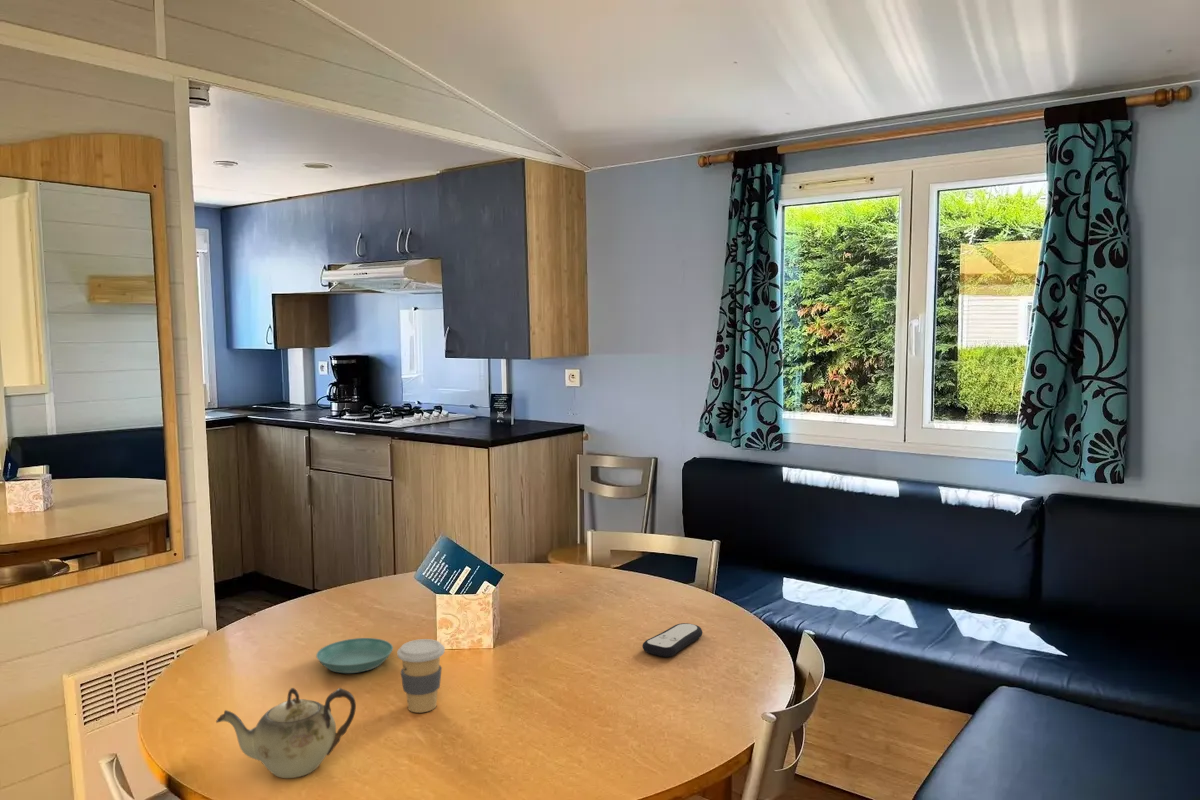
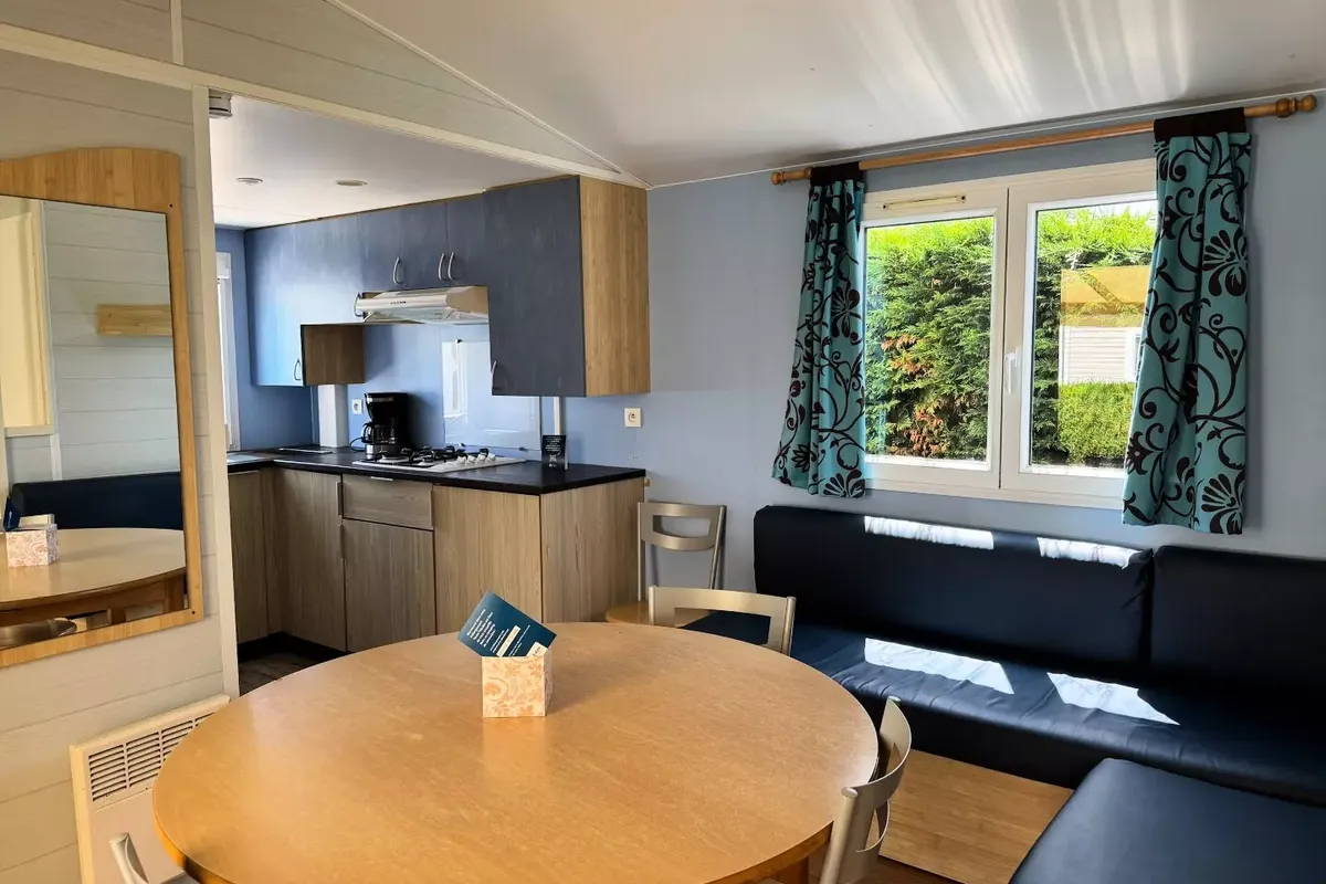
- coffee cup (421, 676)
- teapot (288, 728)
- remote control (674, 638)
- saucer (355, 657)
